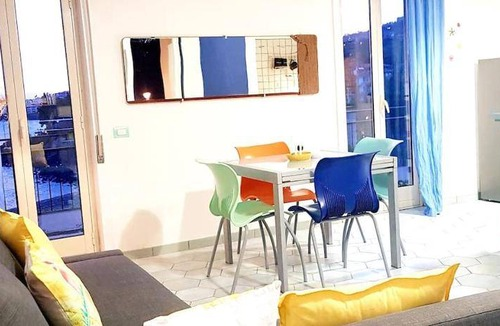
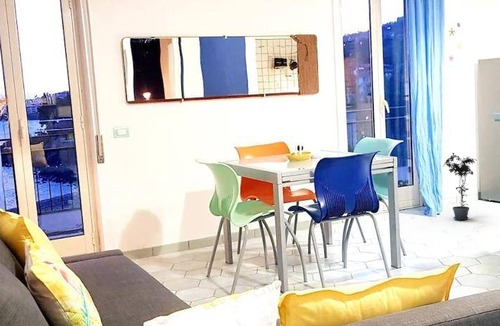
+ potted plant (461, 186)
